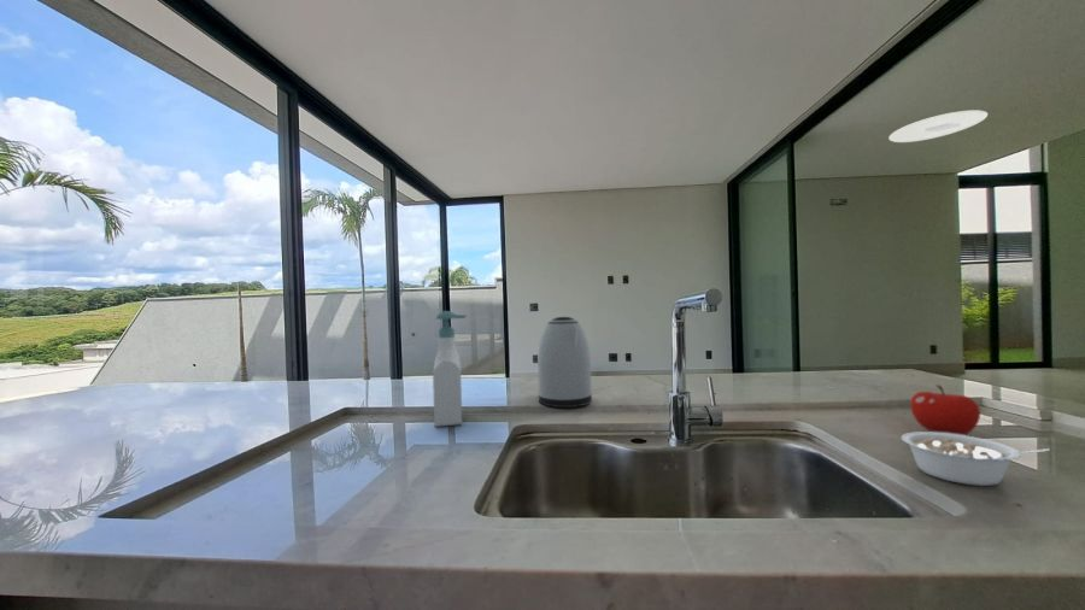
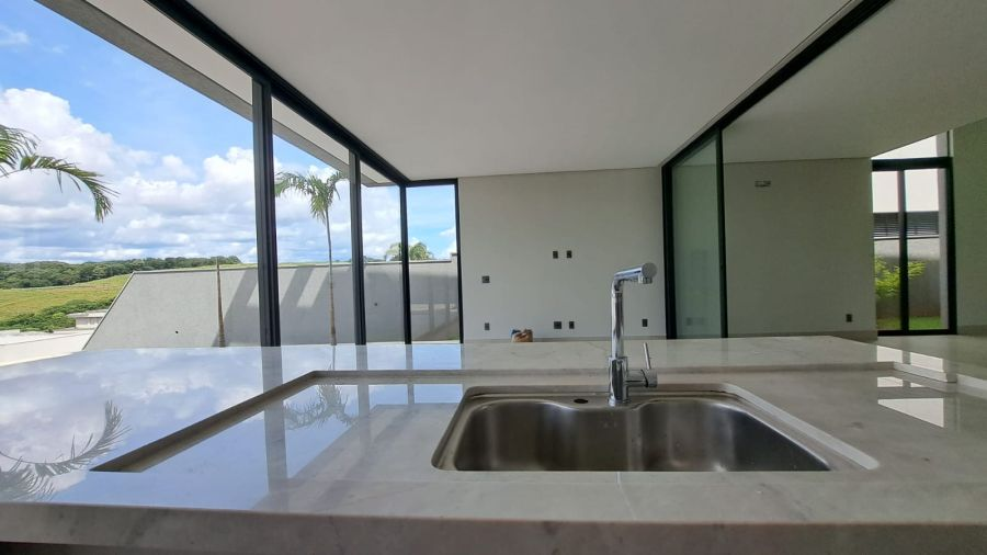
- ceiling light (934, 124)
- soap bottle (451, 364)
- kettle (559, 357)
- legume (961, 456)
- fruit (943, 409)
